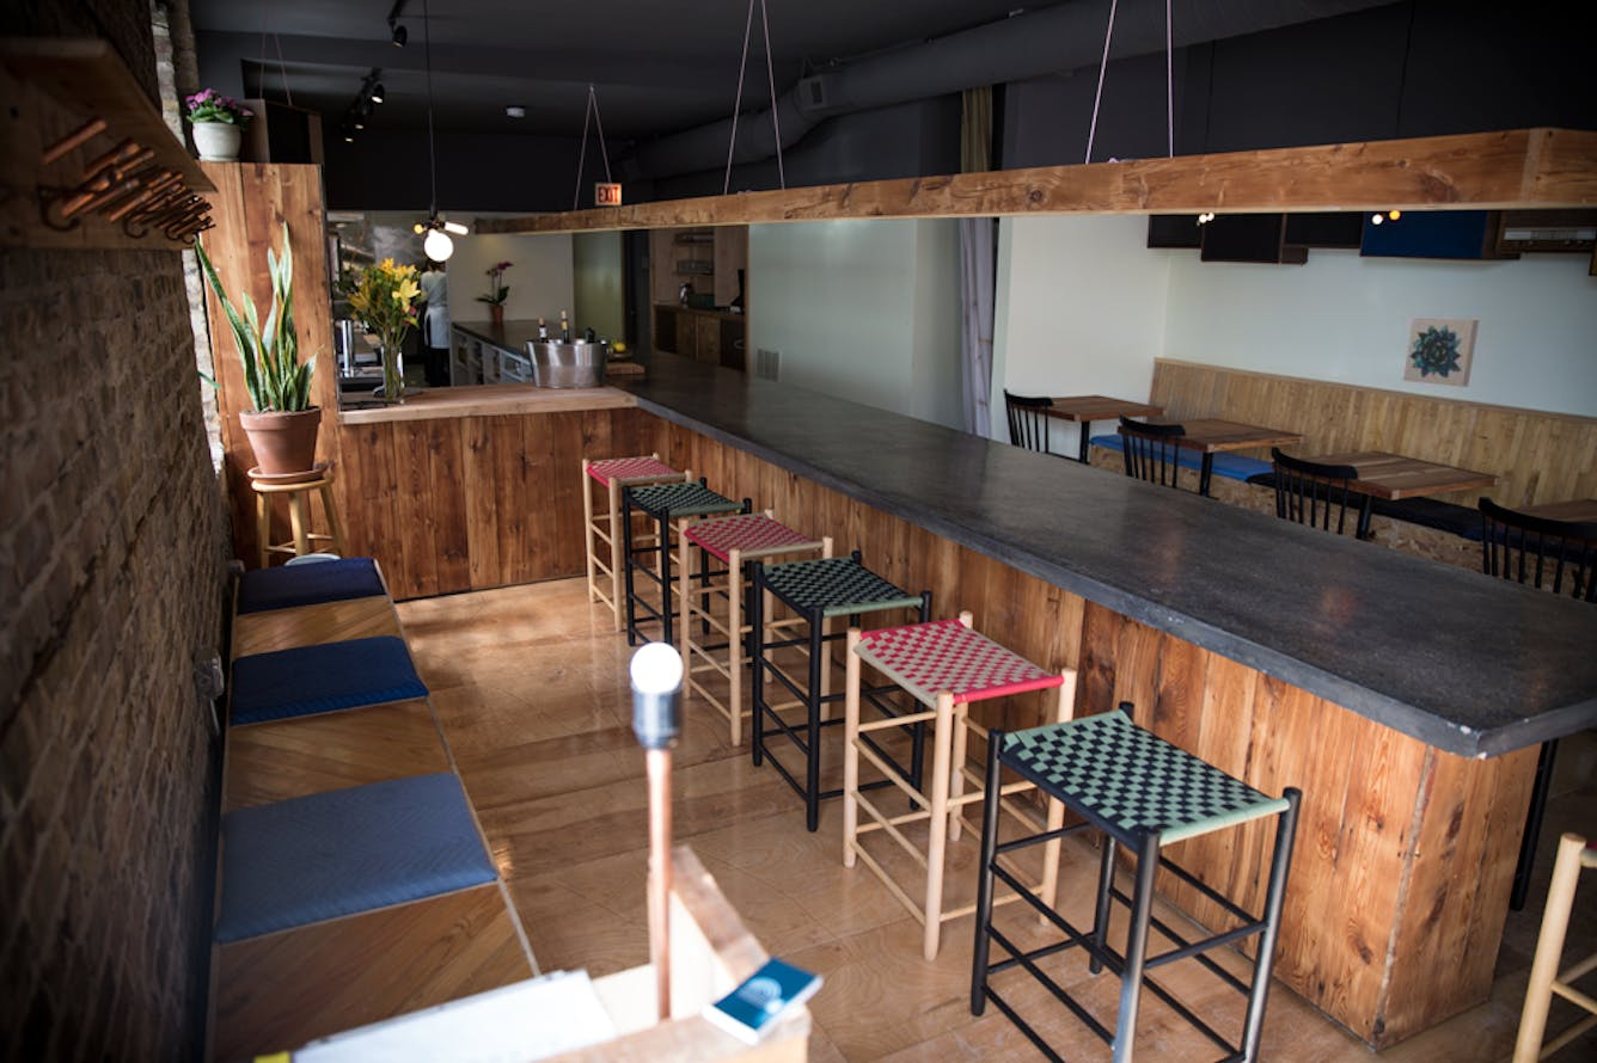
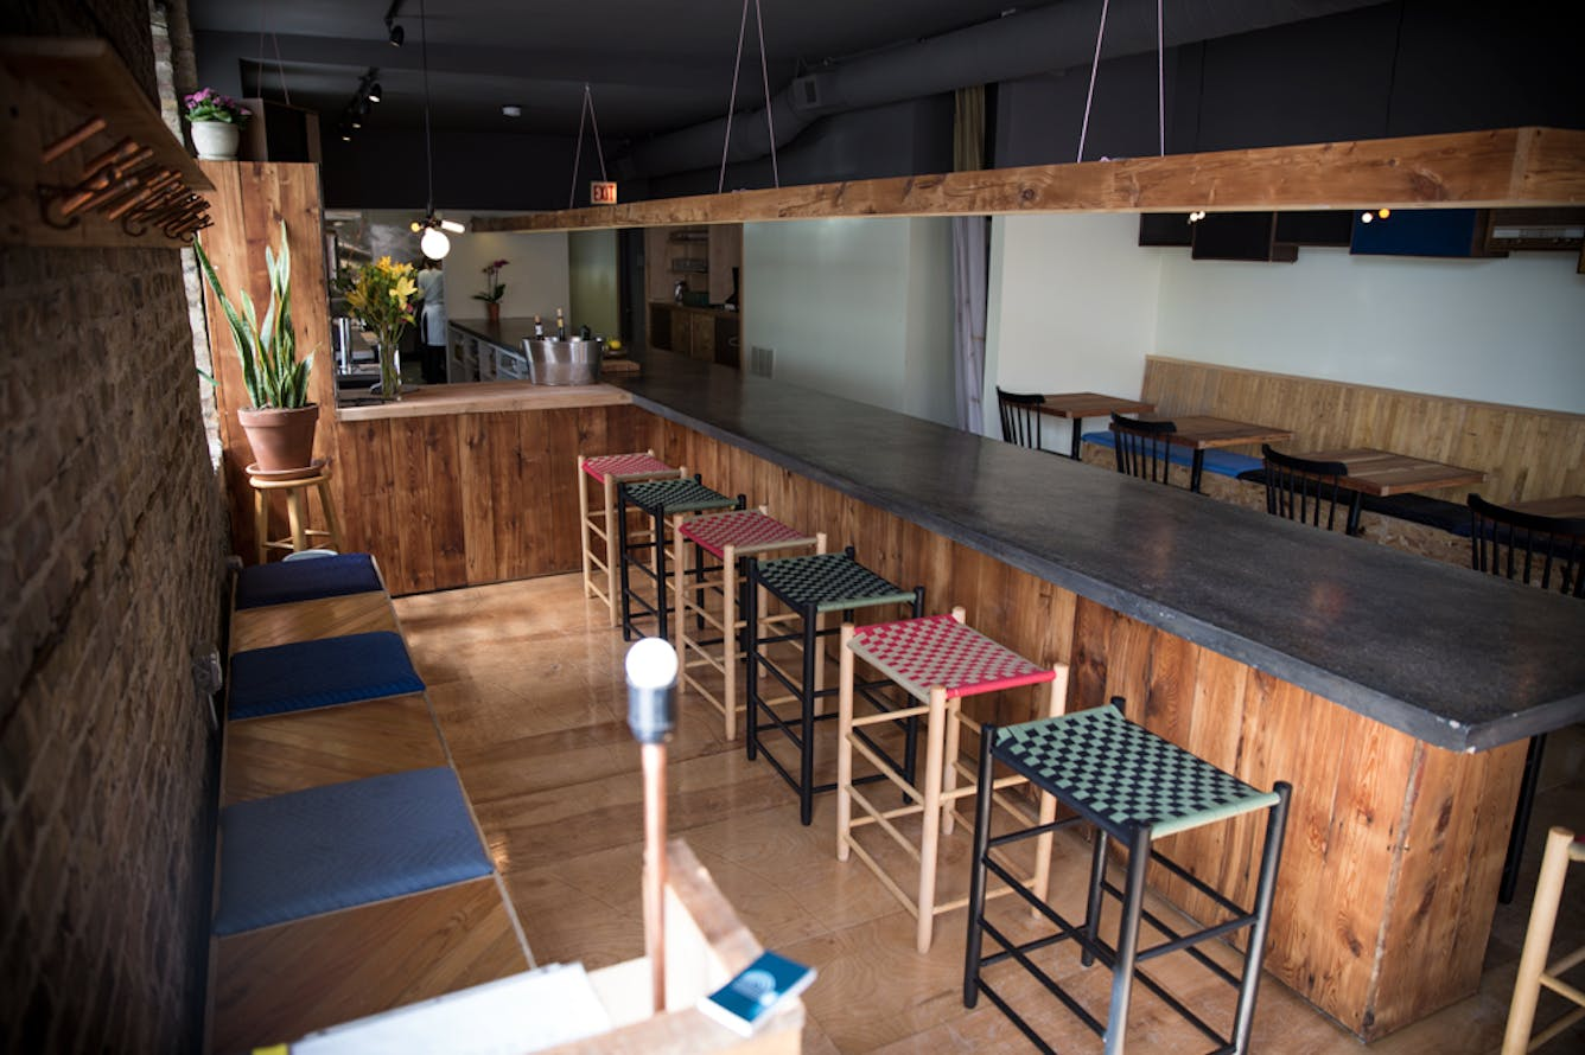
- wall art (1439, 351)
